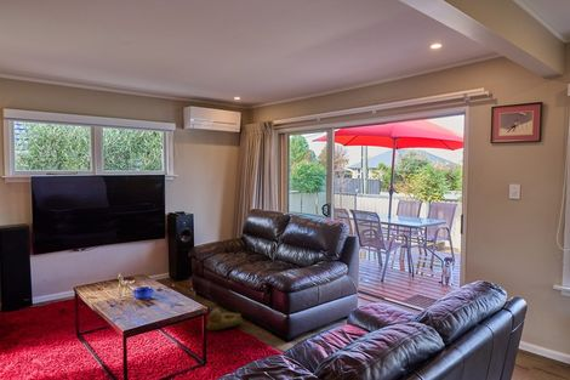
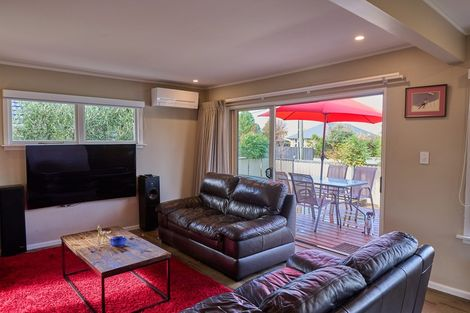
- rubber duck (223, 316)
